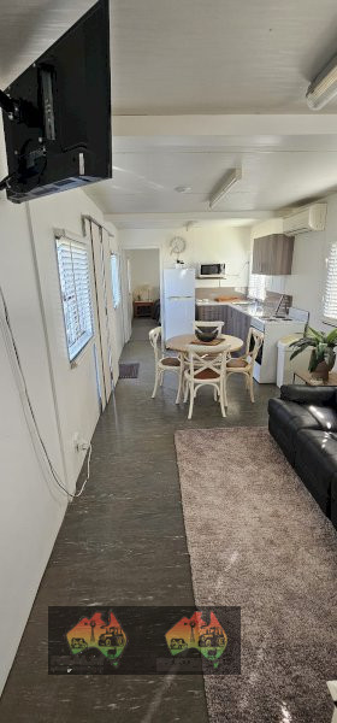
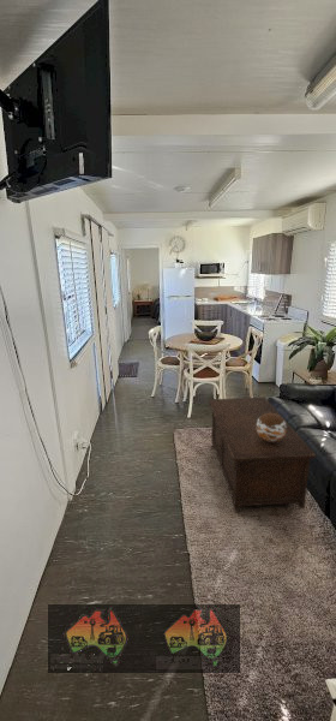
+ decorative sphere (270, 427)
+ cabinet (251, 447)
